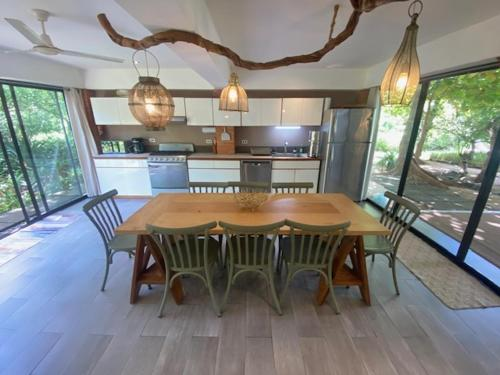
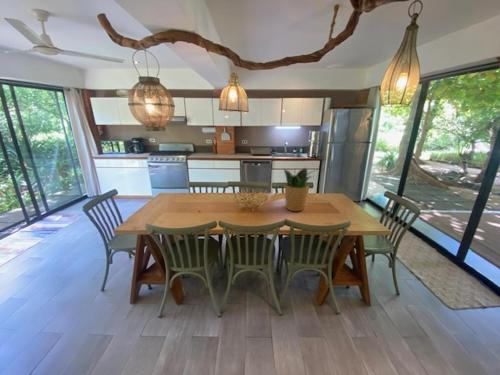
+ potted plant (296, 188)
